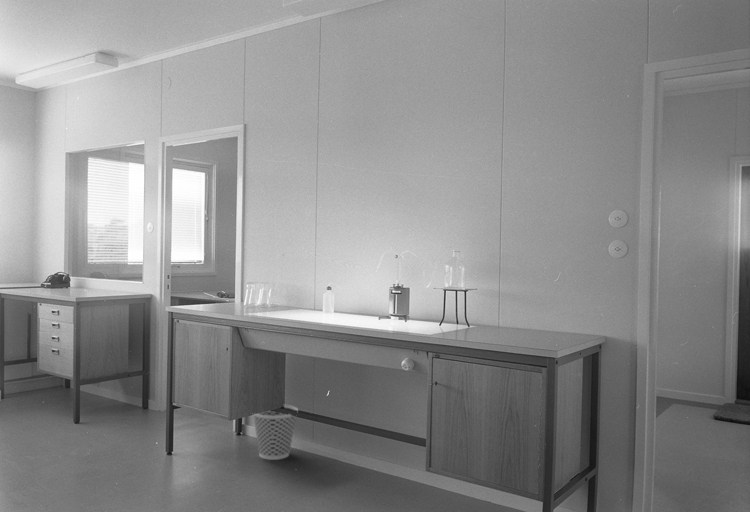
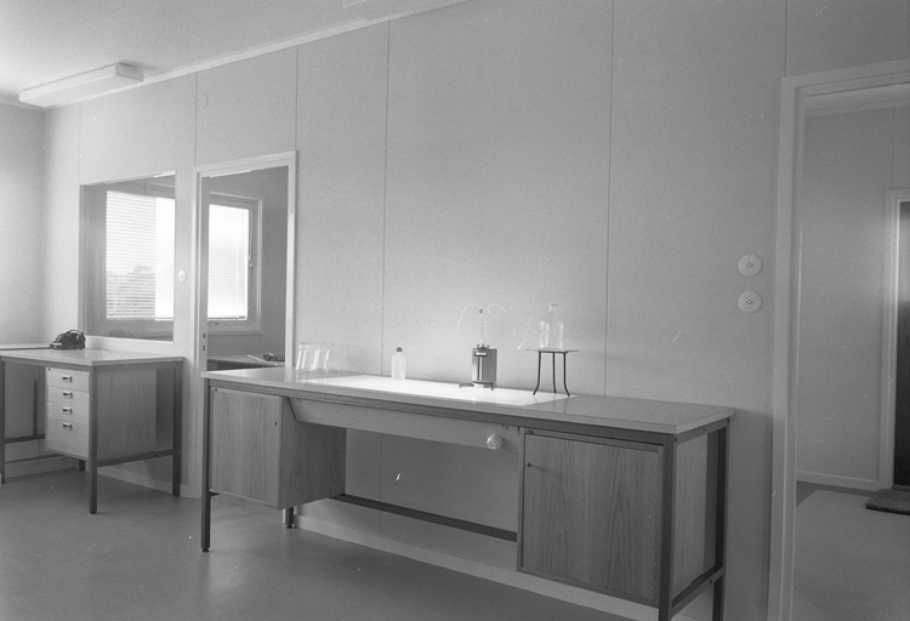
- wastebasket (274, 432)
